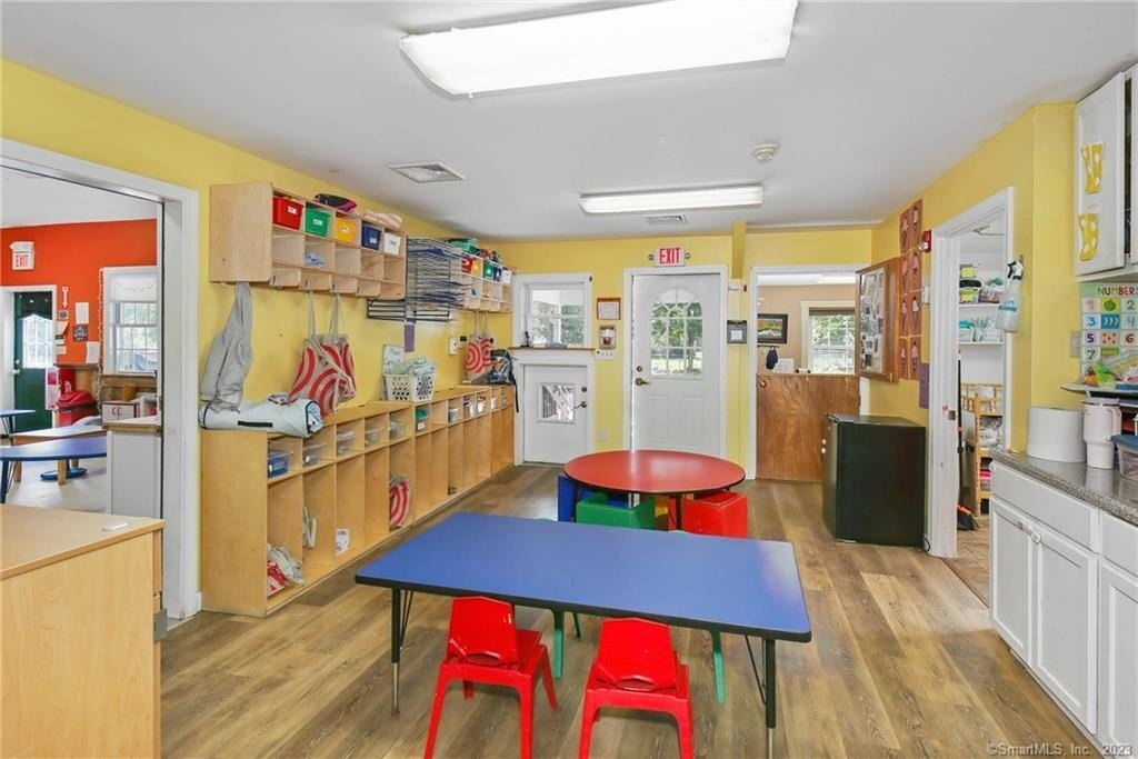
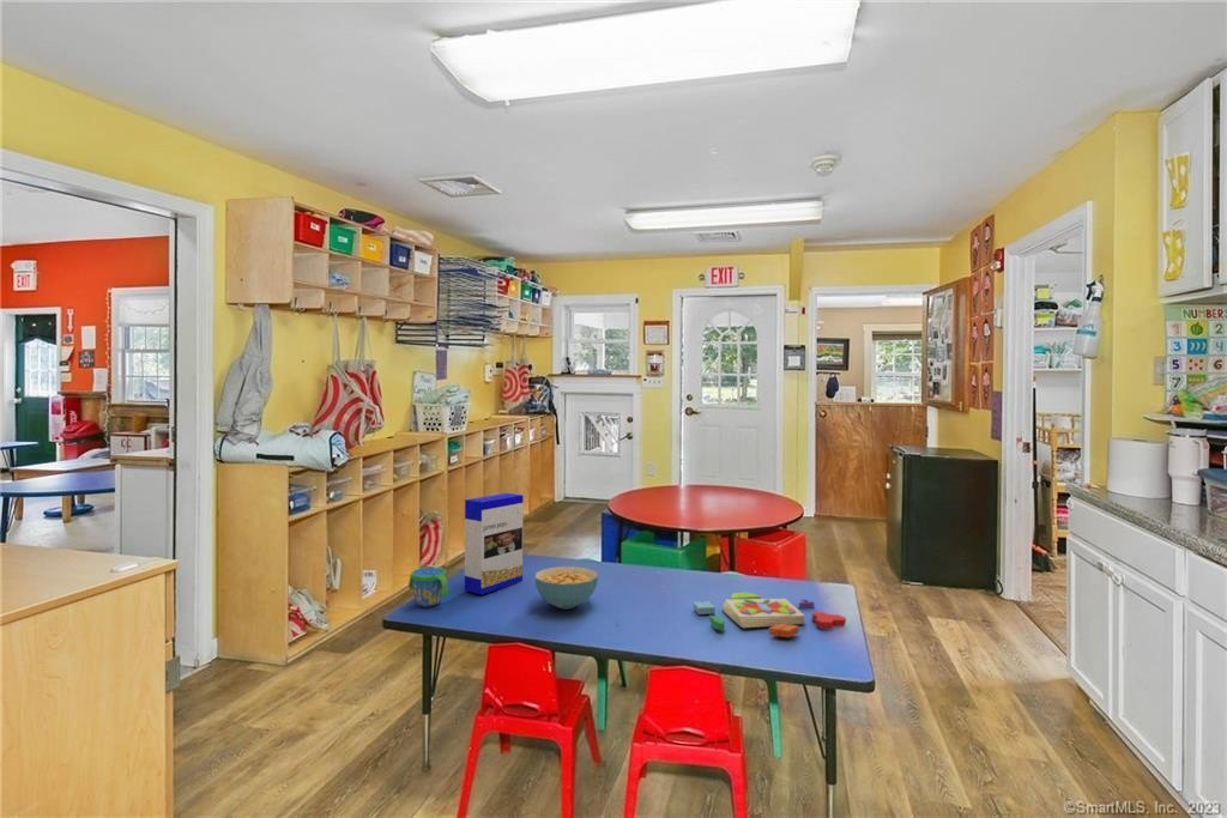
+ cereal box (494, 541)
+ snack cup (428, 587)
+ cereal bowl (566, 589)
+ pattern blocks set (763, 611)
